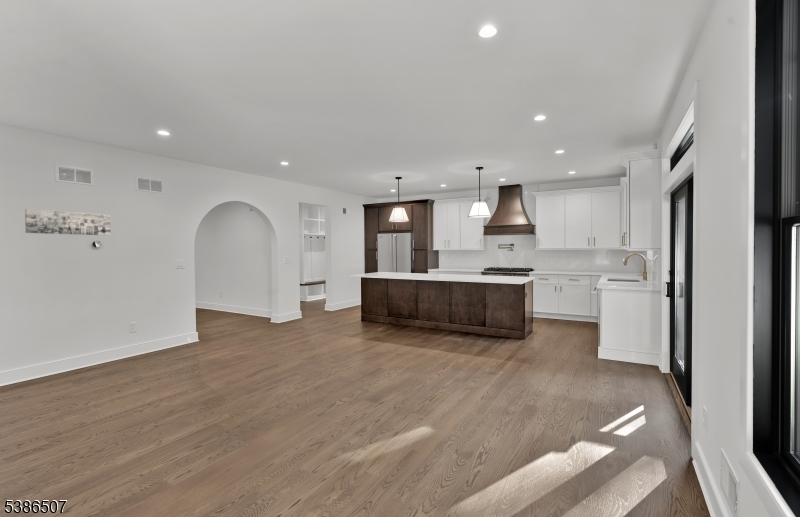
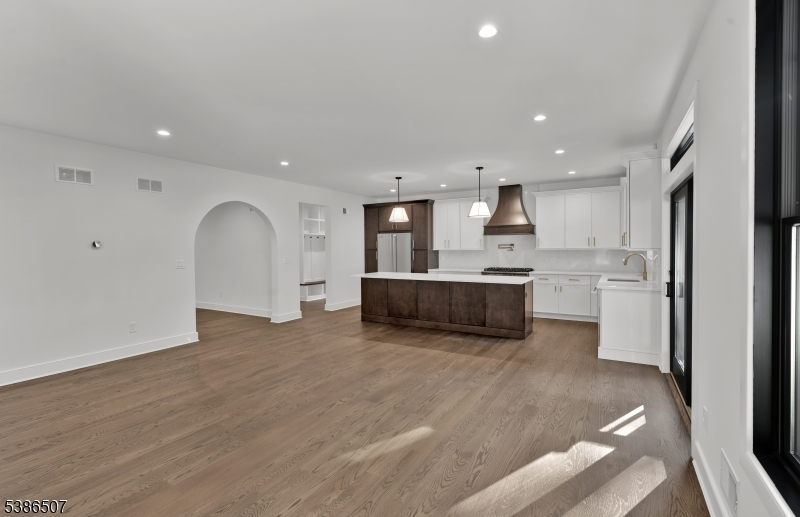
- wall art (70, 223)
